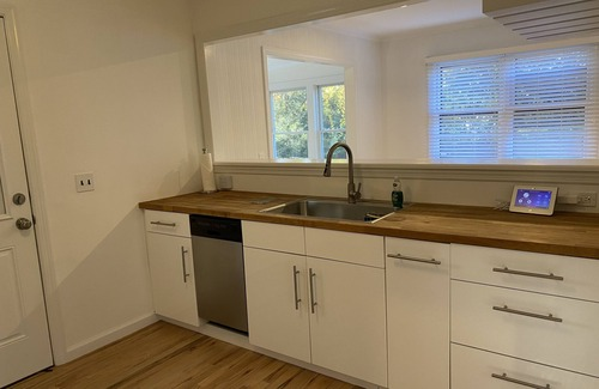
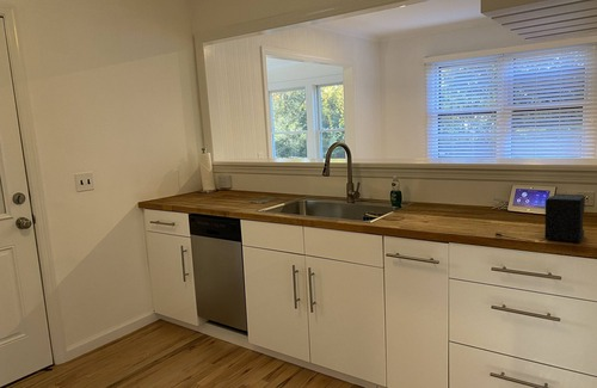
+ coffee maker (546, 215)
